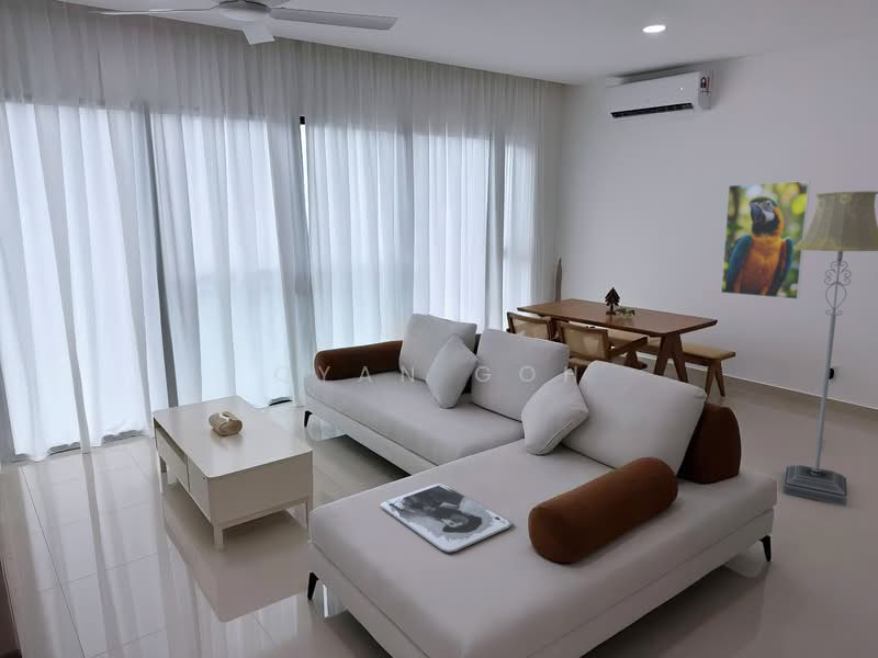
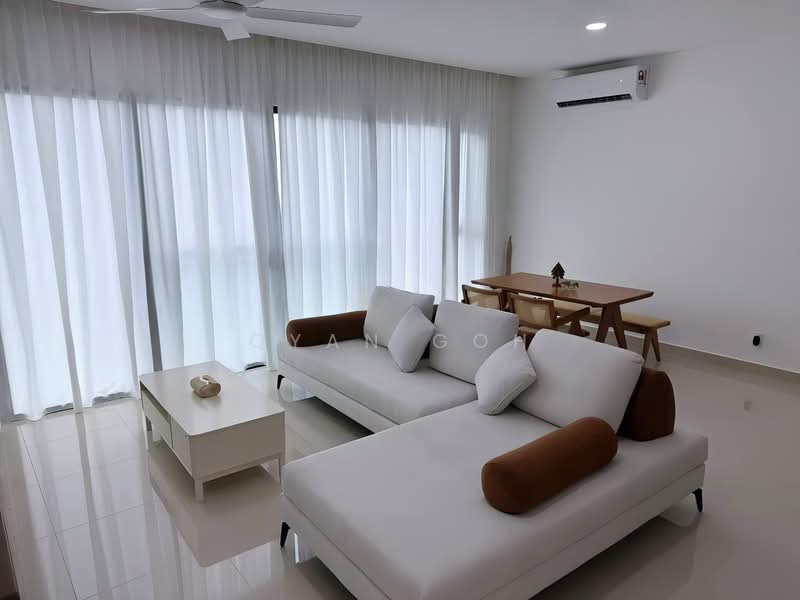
- tray (443, 513)
- floor lamp (829, 348)
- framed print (763, 240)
